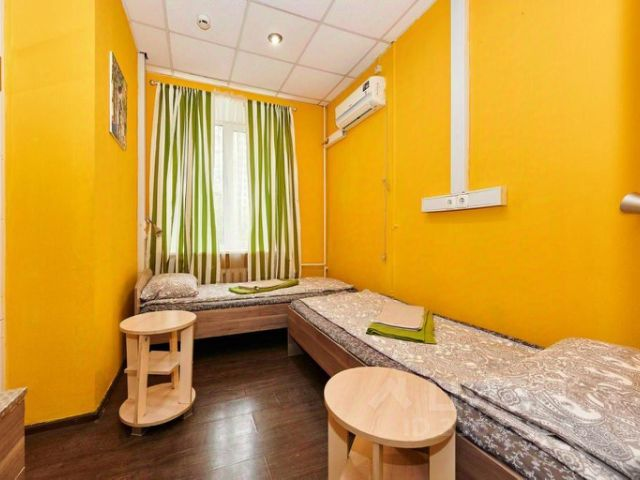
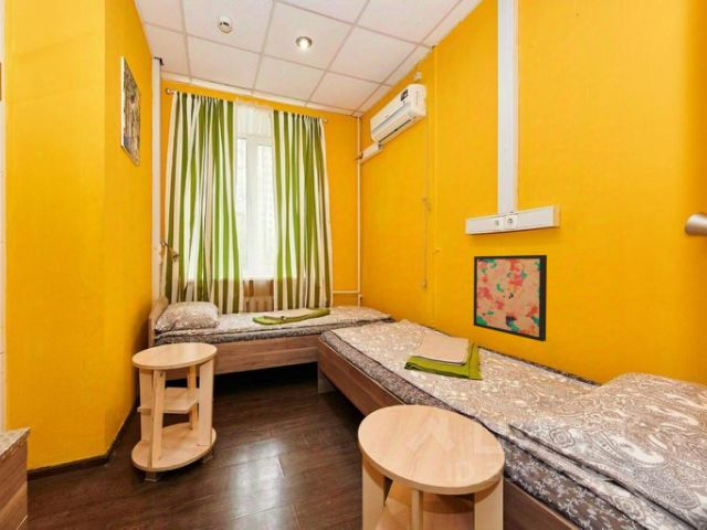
+ wall art (506, 294)
